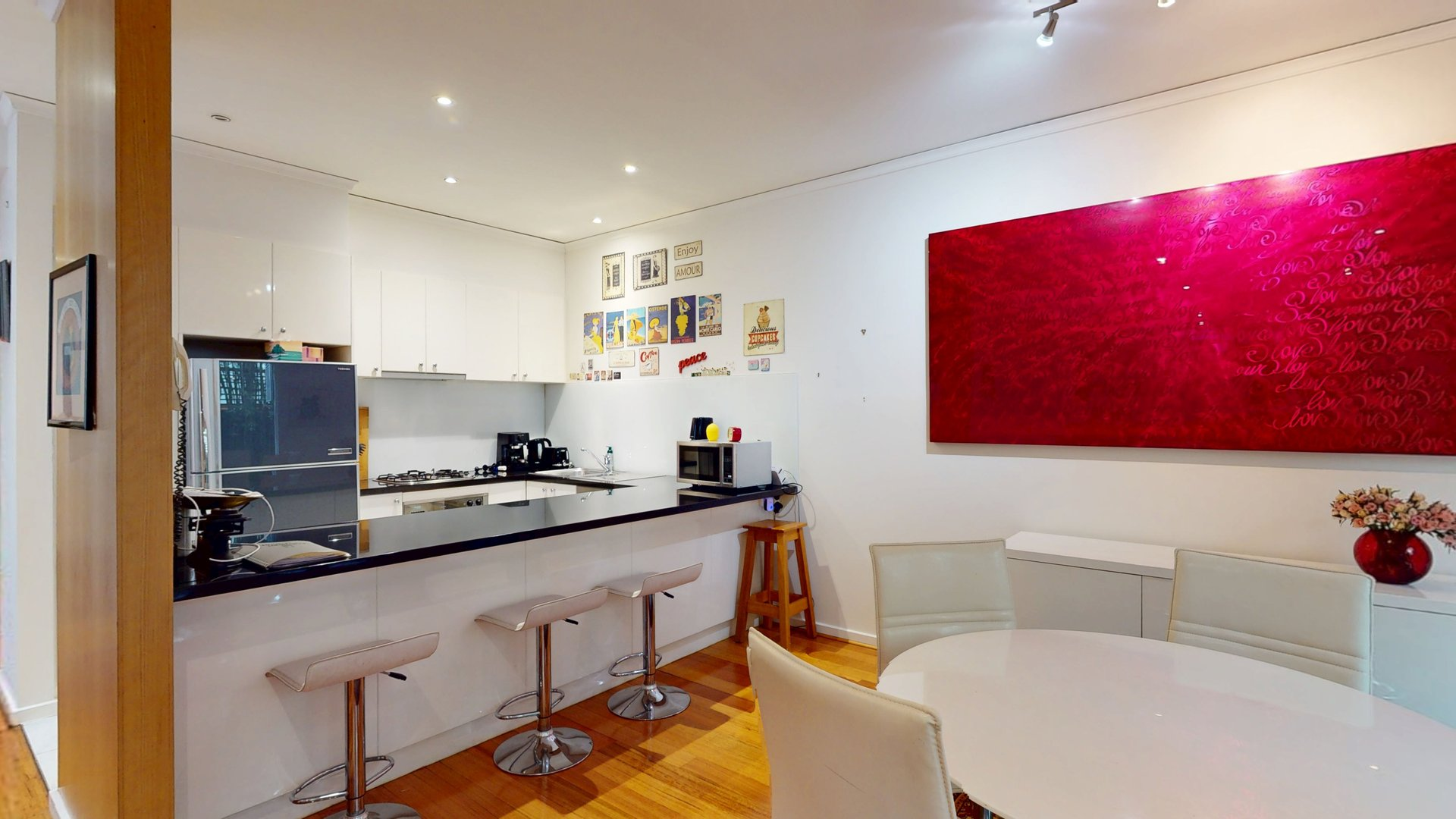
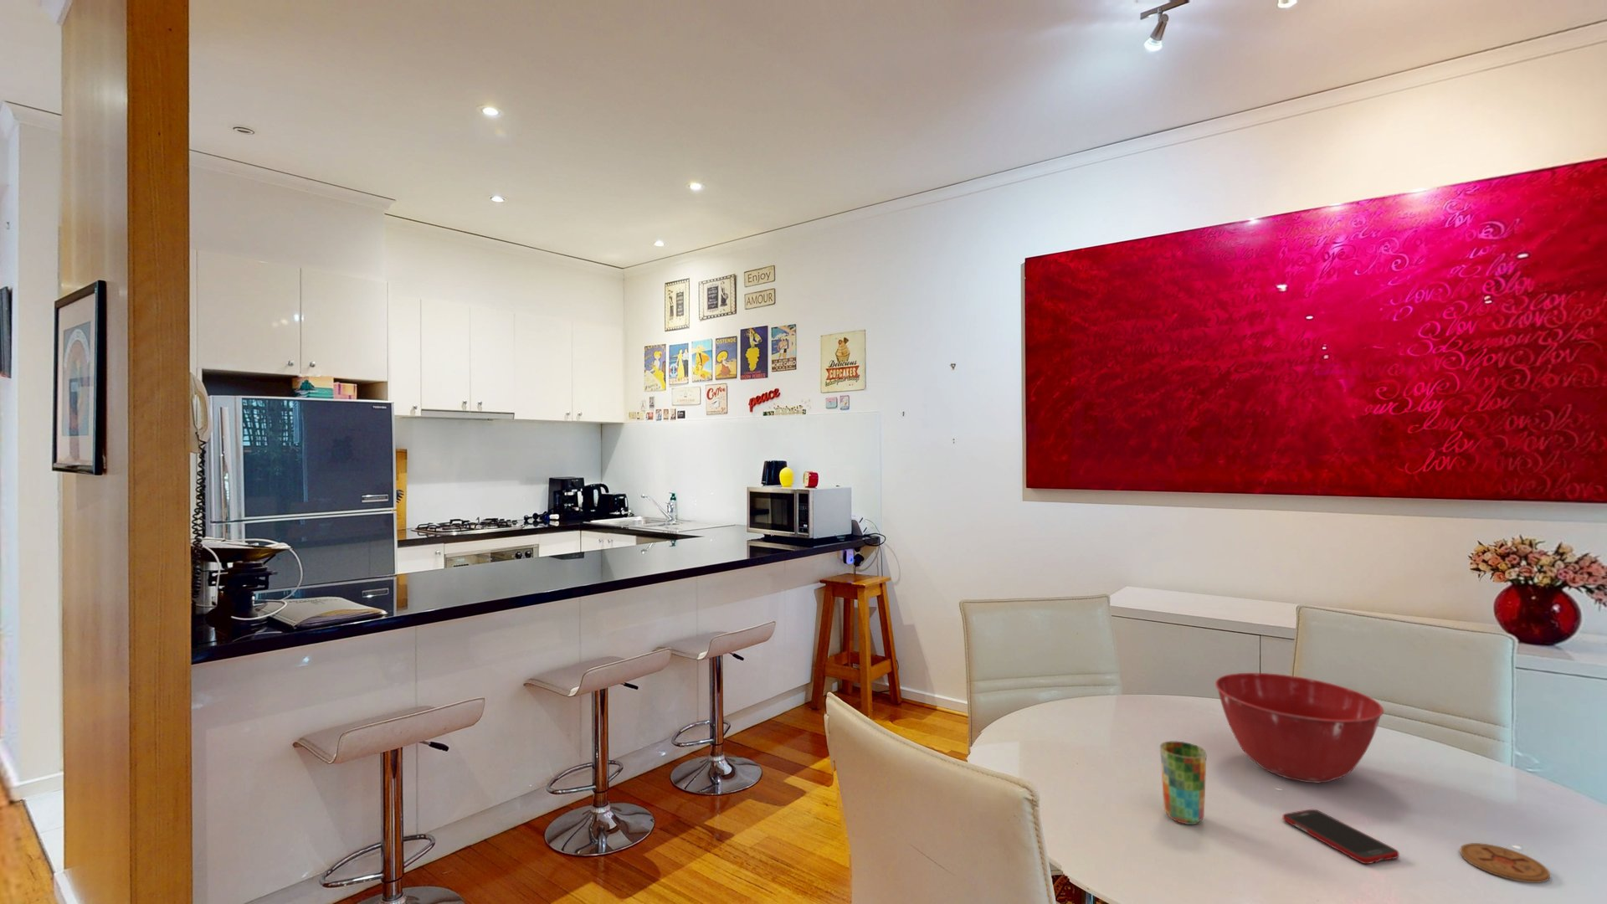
+ cell phone (1338, 834)
+ coaster (1503, 861)
+ mixing bowl (1295, 731)
+ cup (1183, 783)
